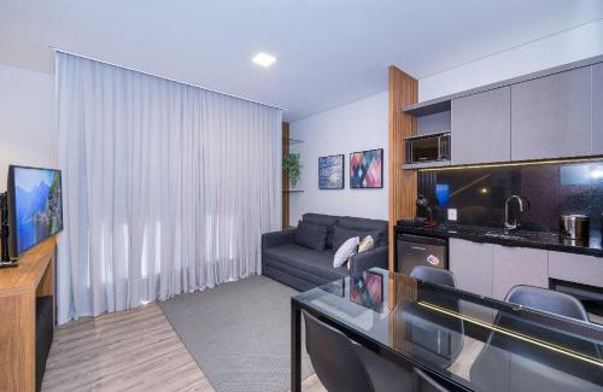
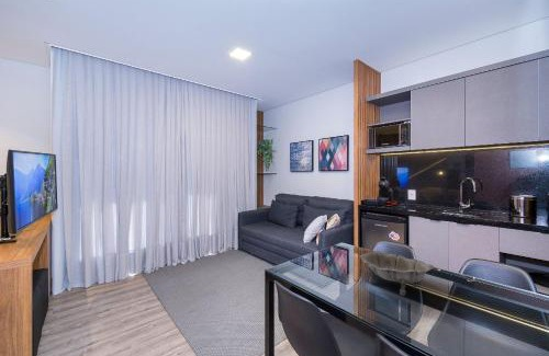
+ decorative bowl (393, 271)
